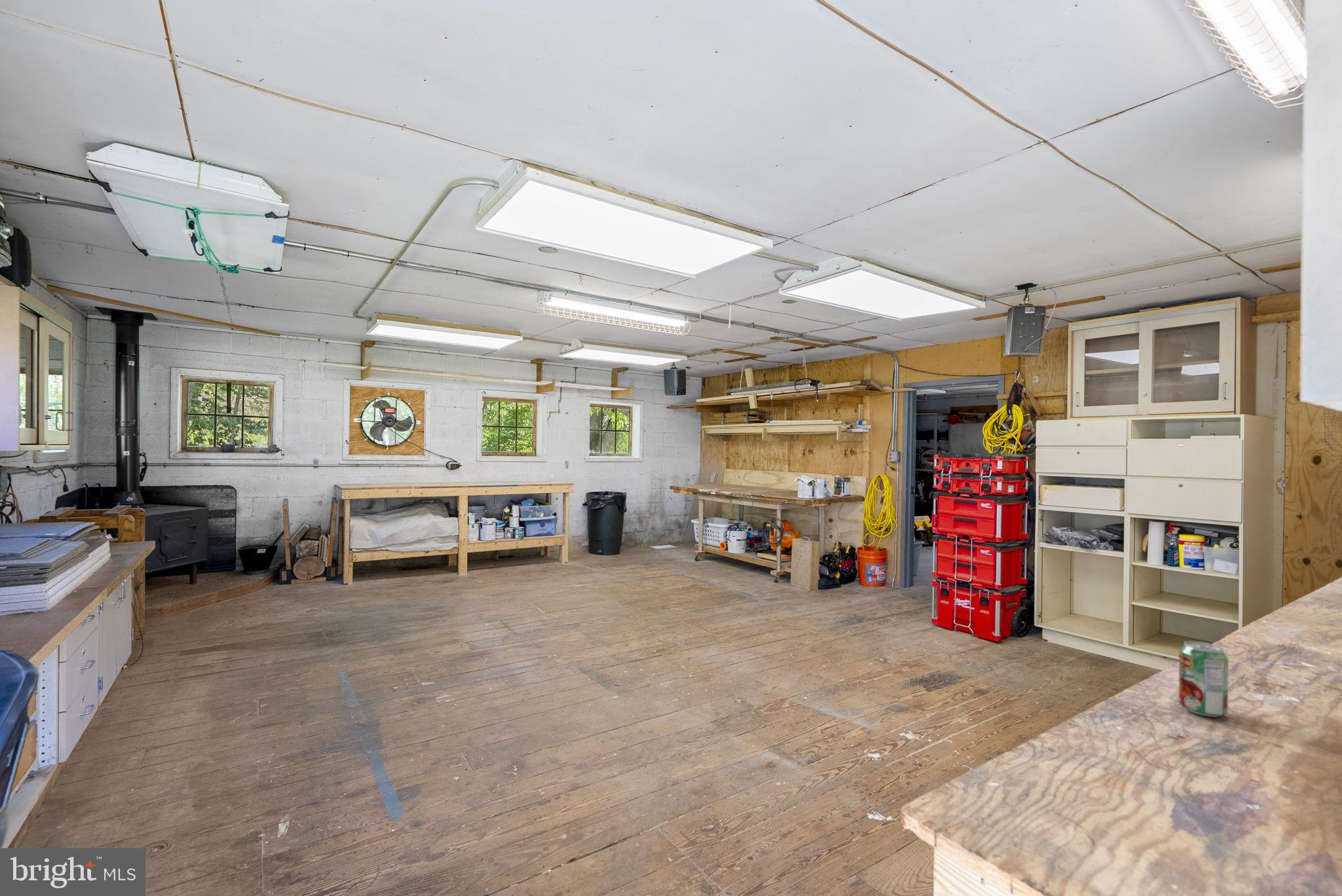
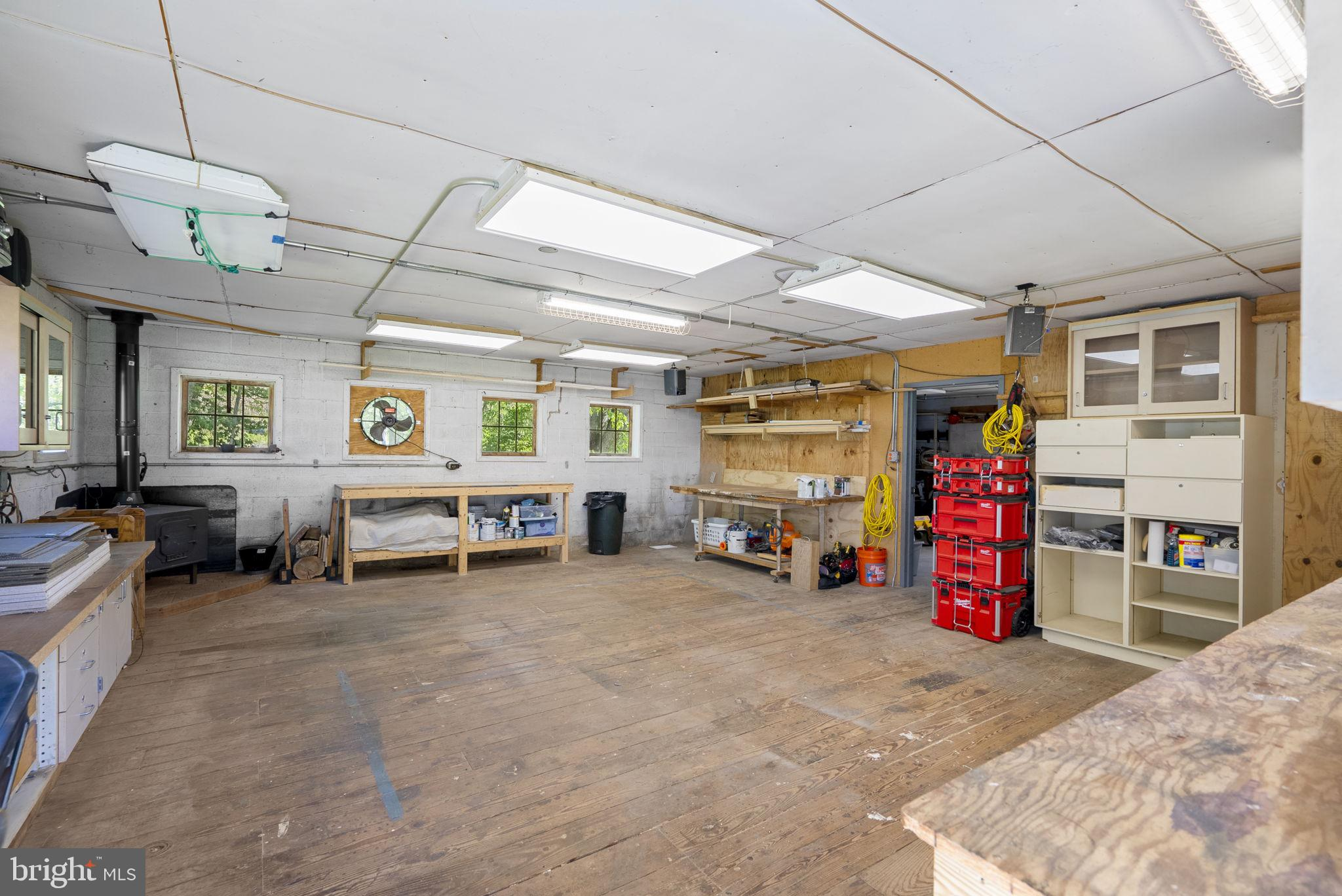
- beverage can (1203, 679)
